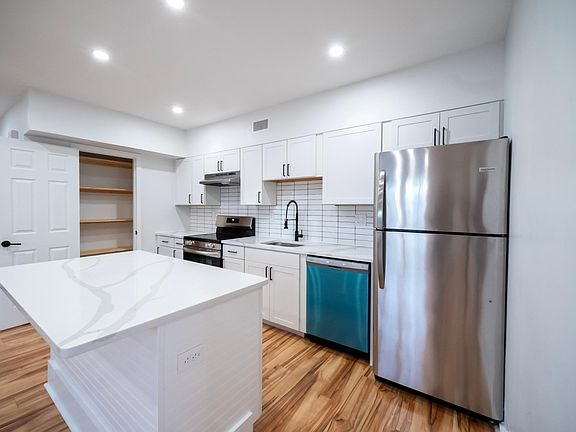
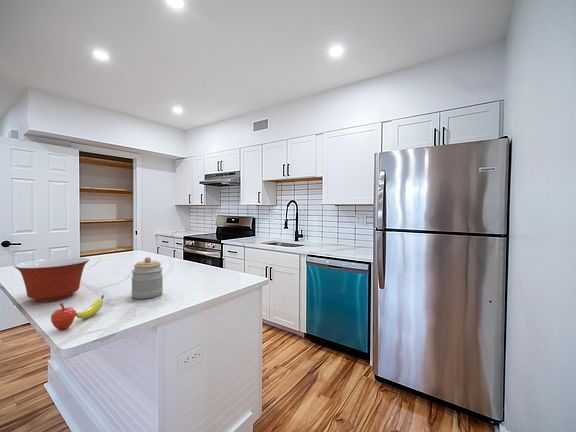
+ jar (147, 275)
+ mixing bowl (54, 279)
+ fruit (82, 311)
